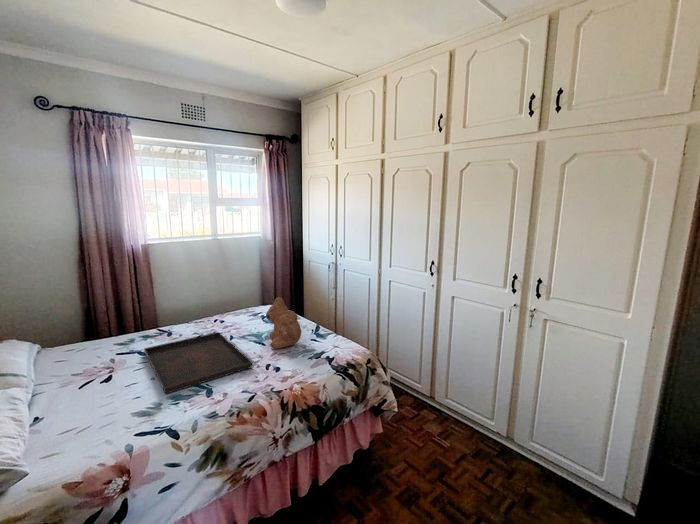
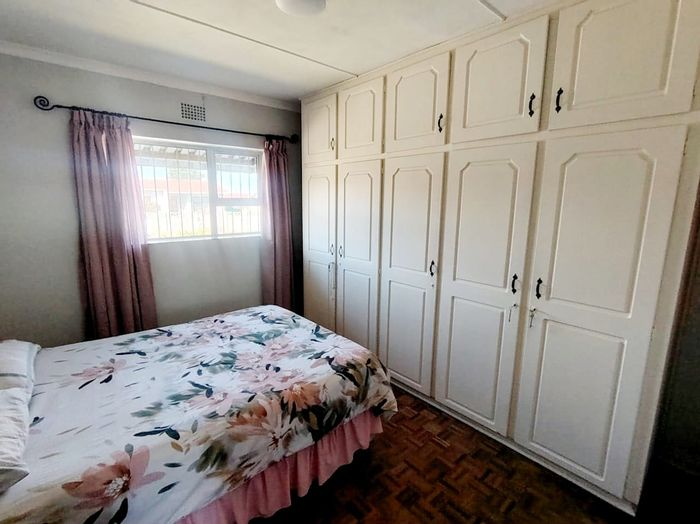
- teddy bear (281, 321)
- serving tray (196, 357)
